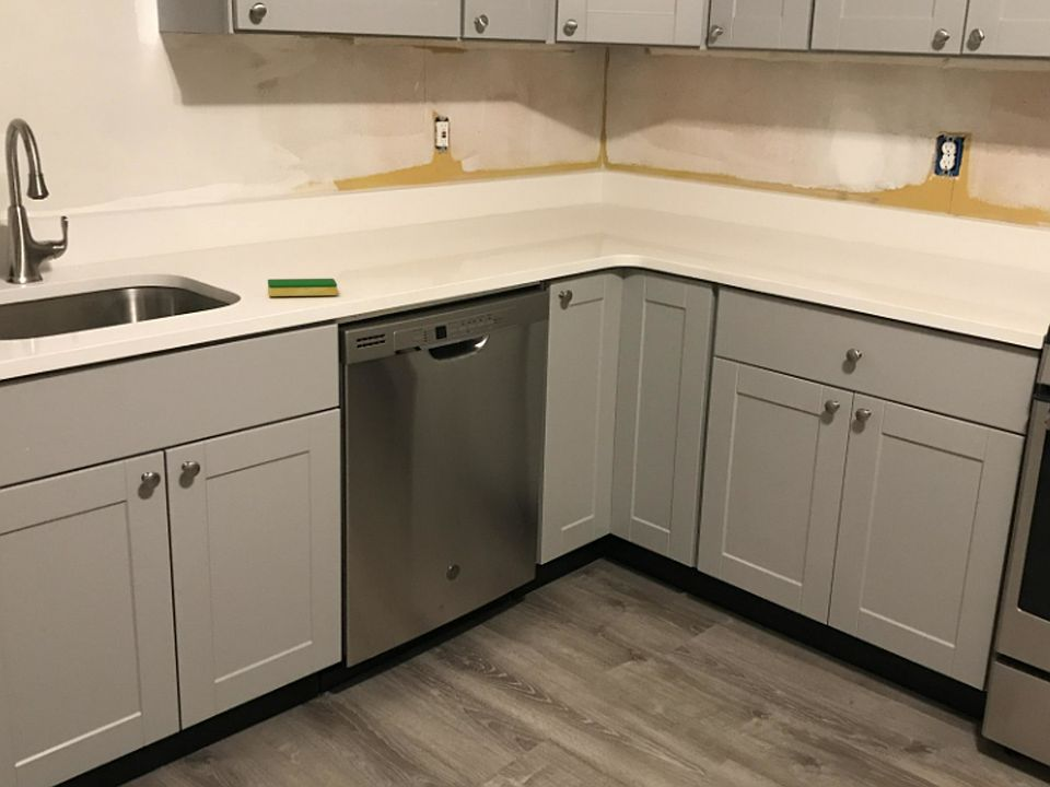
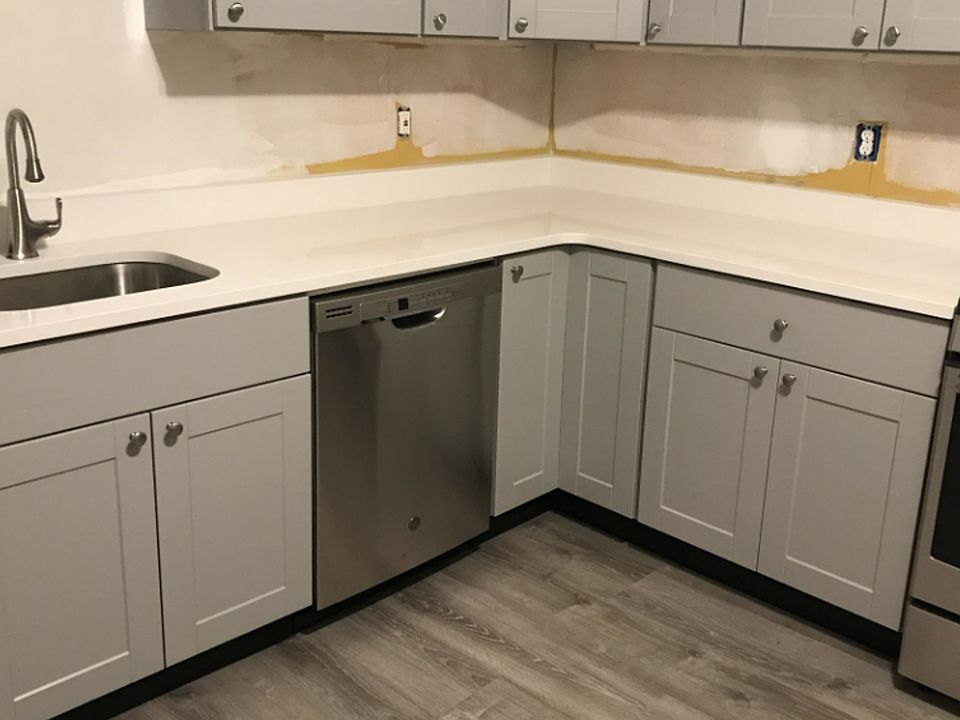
- dish sponge (302, 286)
